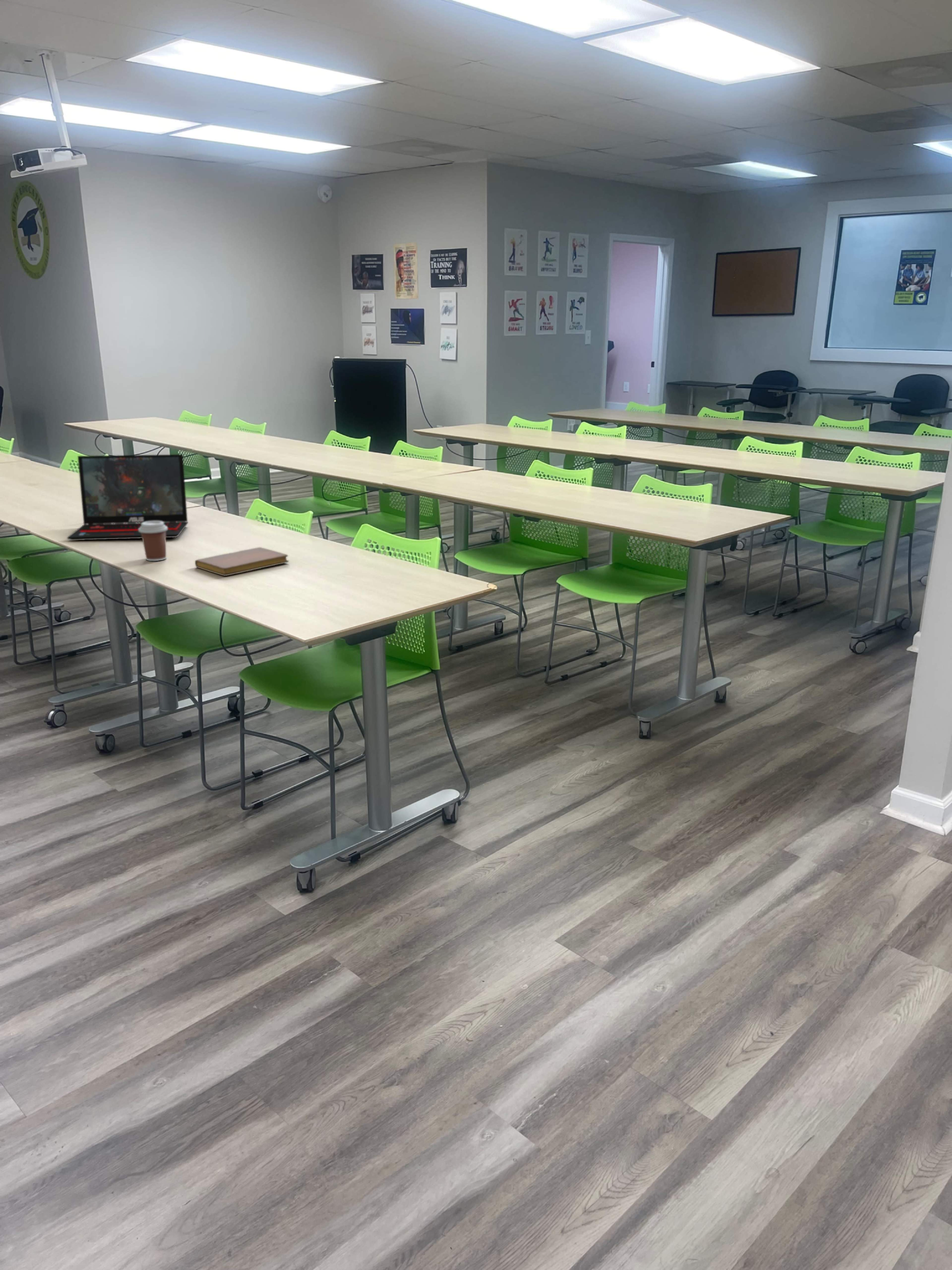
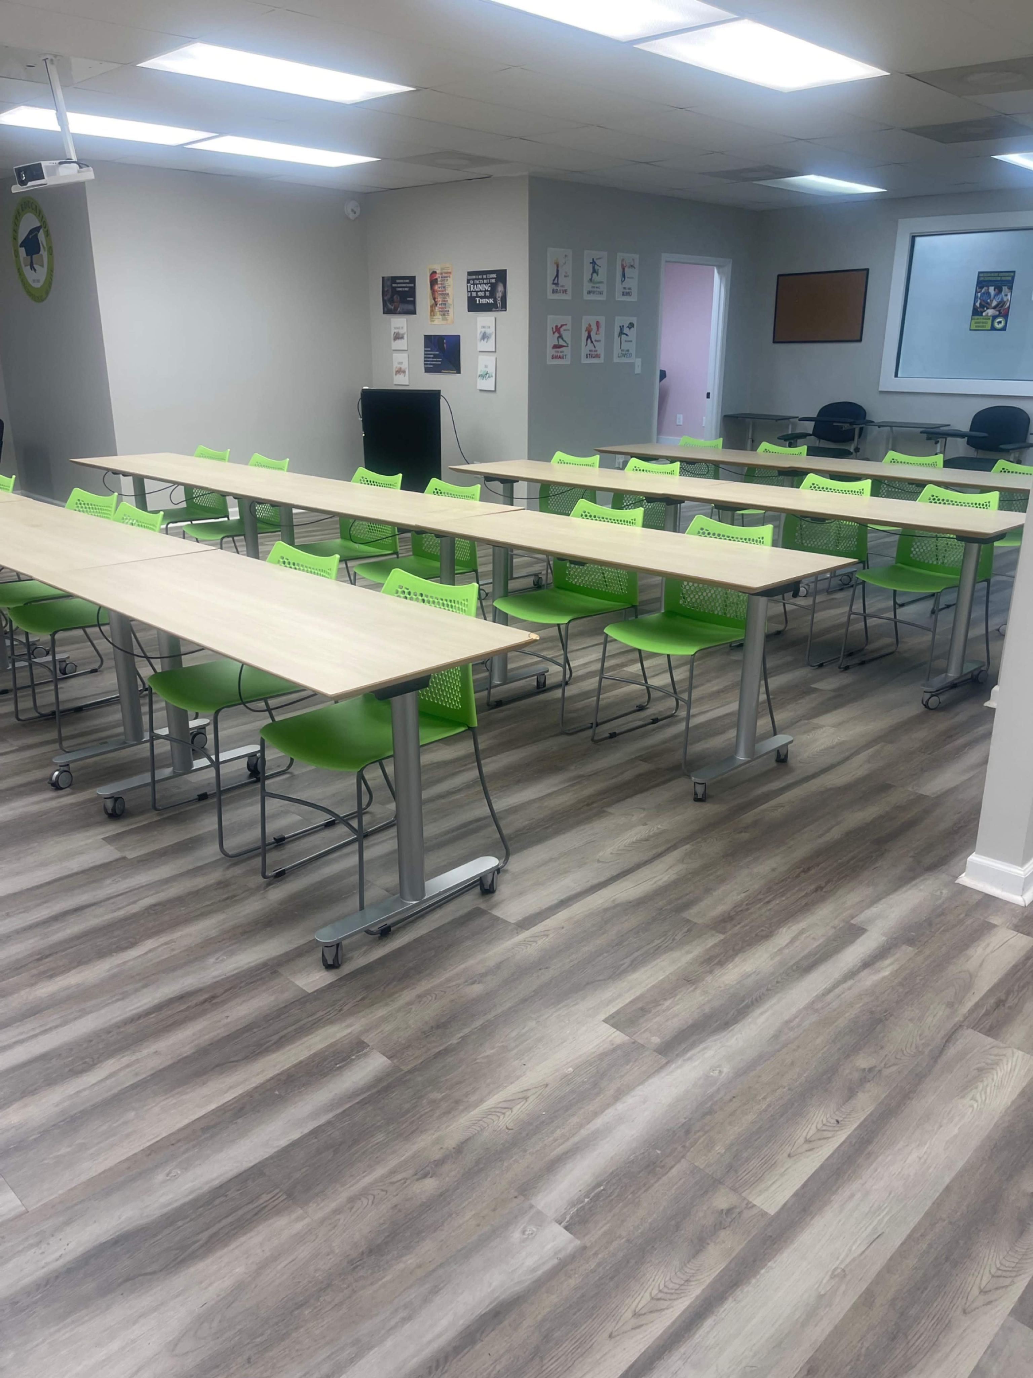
- notebook (242, 561)
- laptop (127, 496)
- coffee cup (154, 541)
